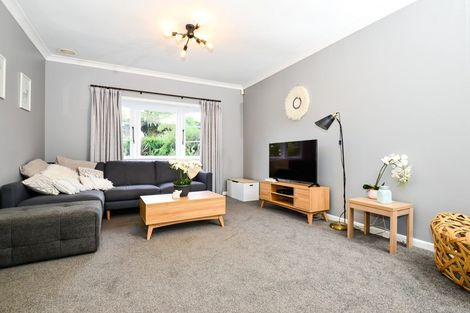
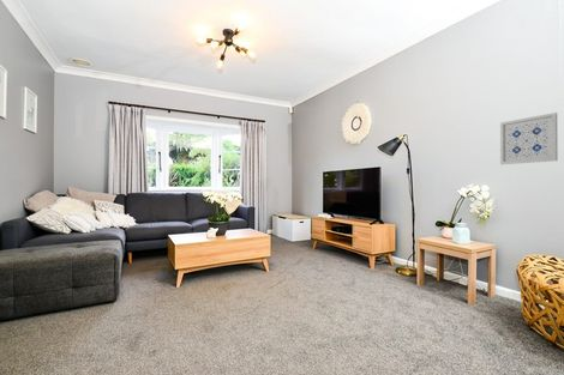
+ wall art (527, 140)
